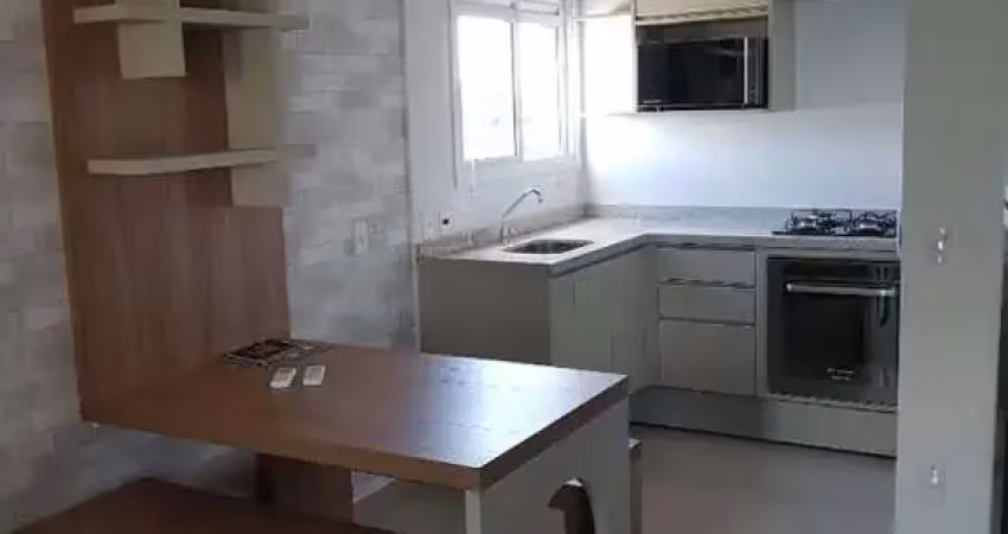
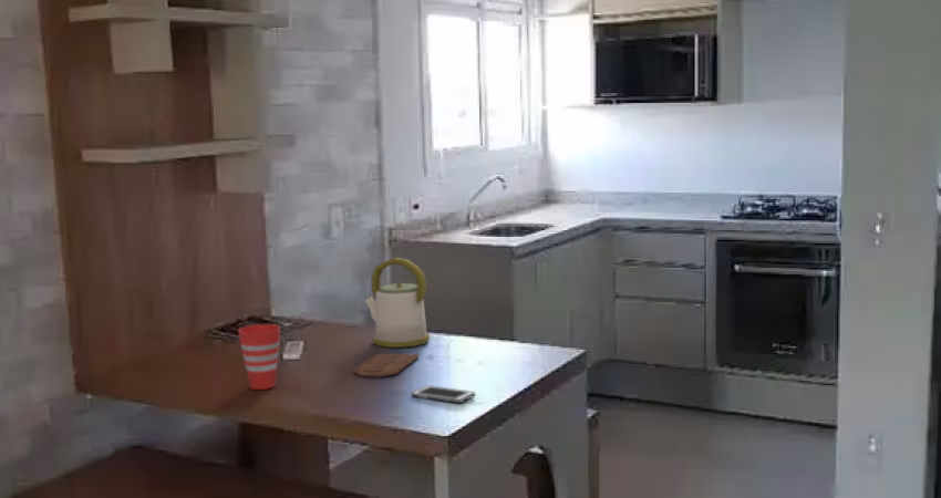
+ cup (260, 357)
+ cell phone (443, 394)
+ kettle (394, 299)
+ cutting board (384, 364)
